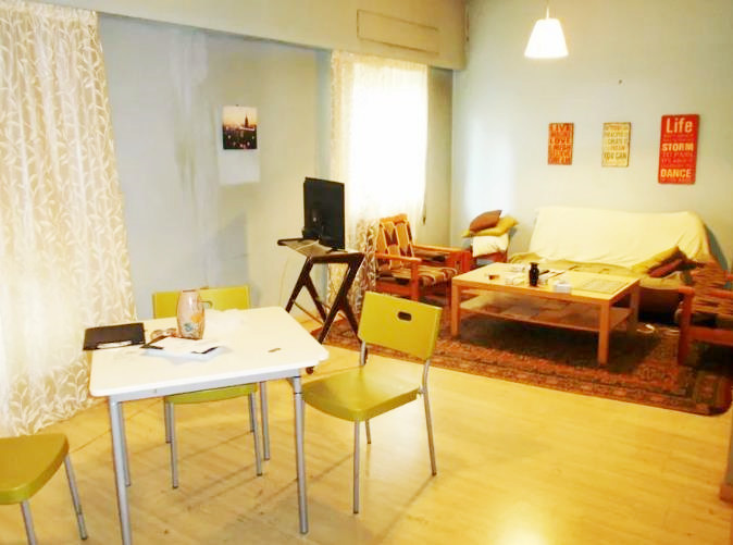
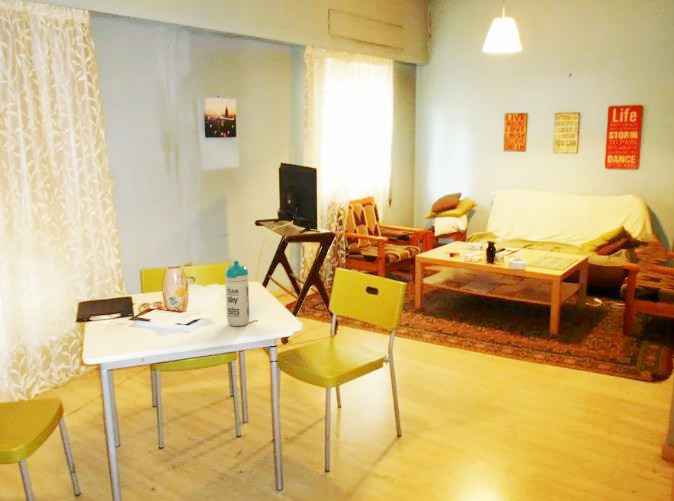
+ water bottle (237, 292)
